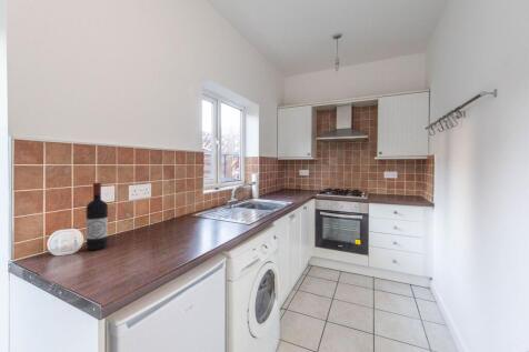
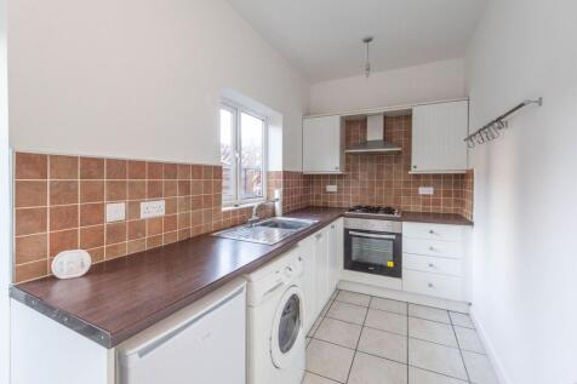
- wine bottle (97, 214)
